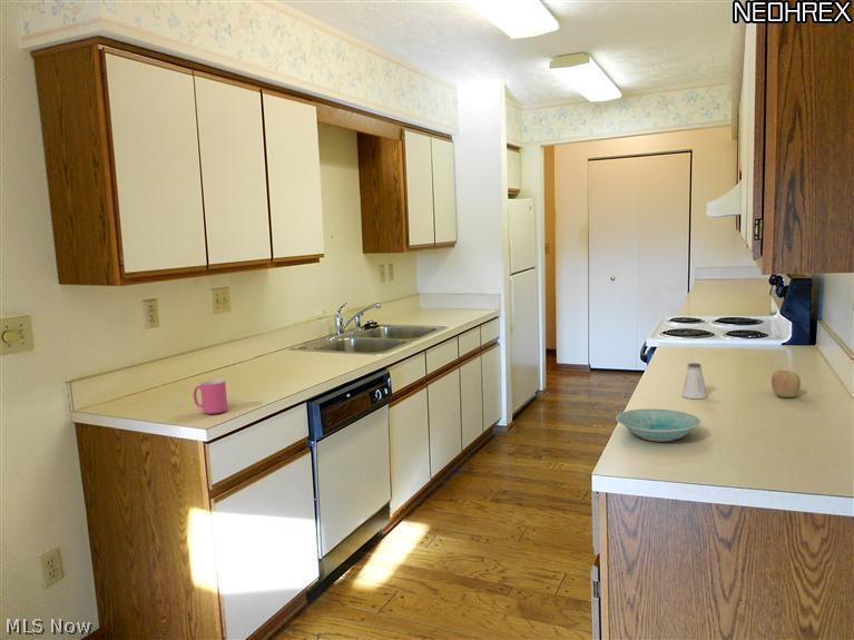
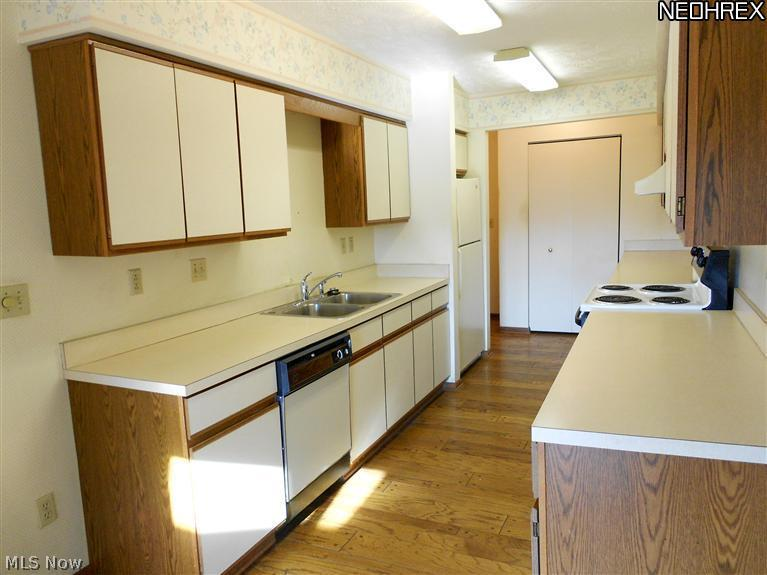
- saltshaker (694, 380)
- bowl (657, 427)
- mug (209, 396)
- apple (785, 383)
